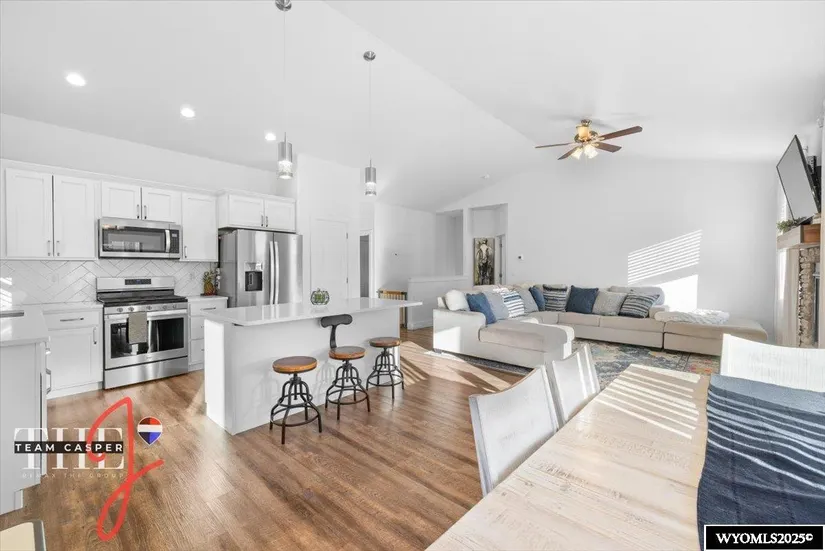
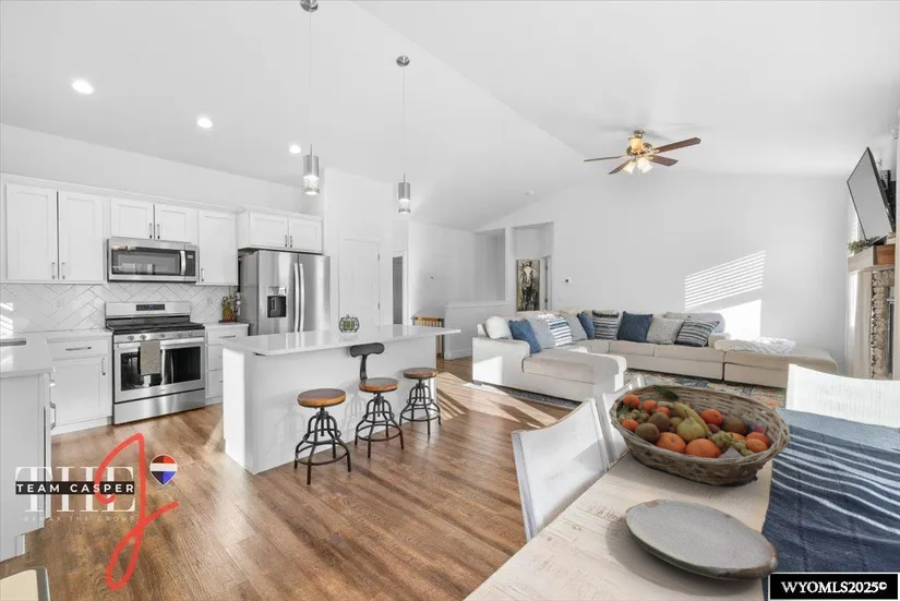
+ plate (694, 536)
+ fruit basket (689, 429)
